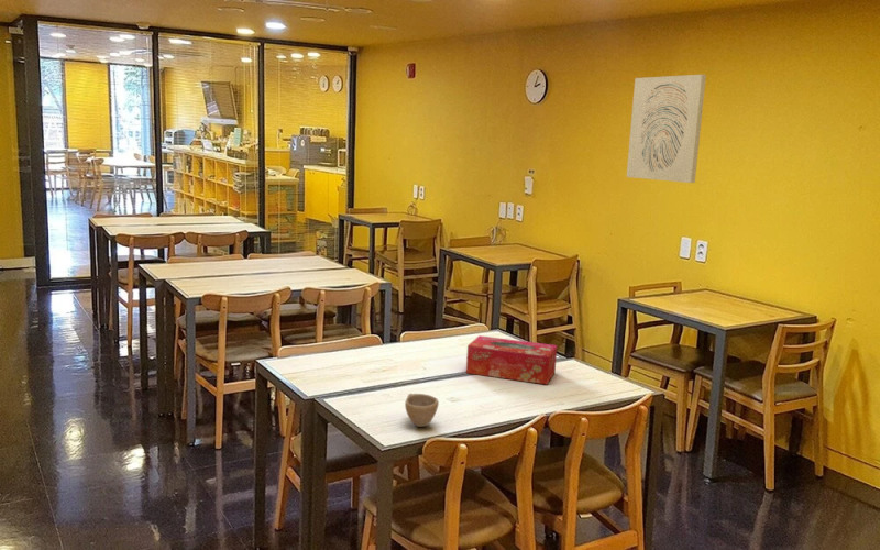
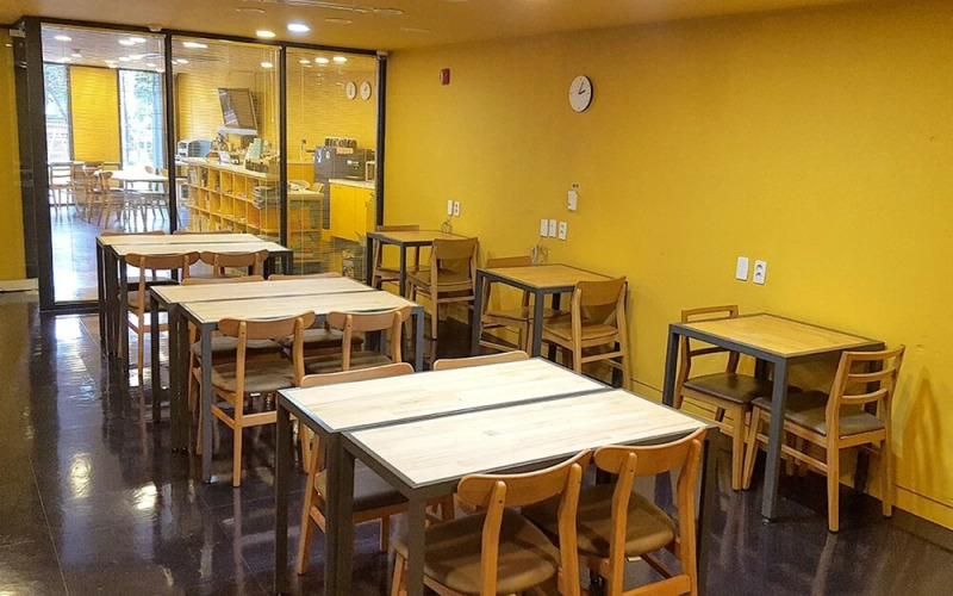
- wall art (663, 129)
- tissue box (512, 359)
- cup (418, 410)
